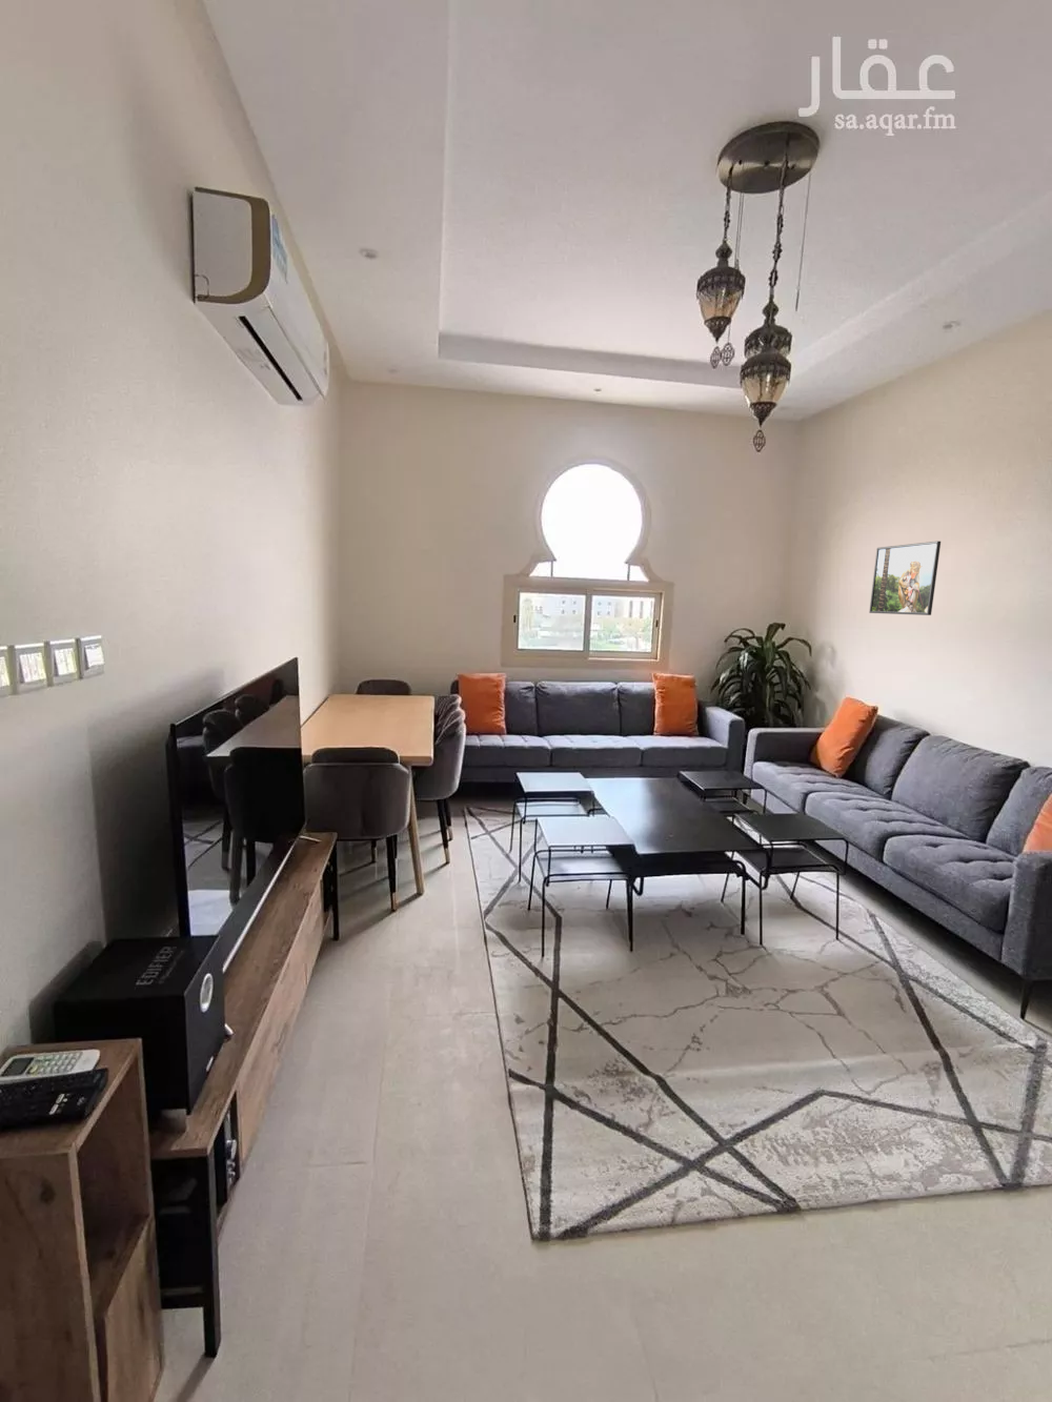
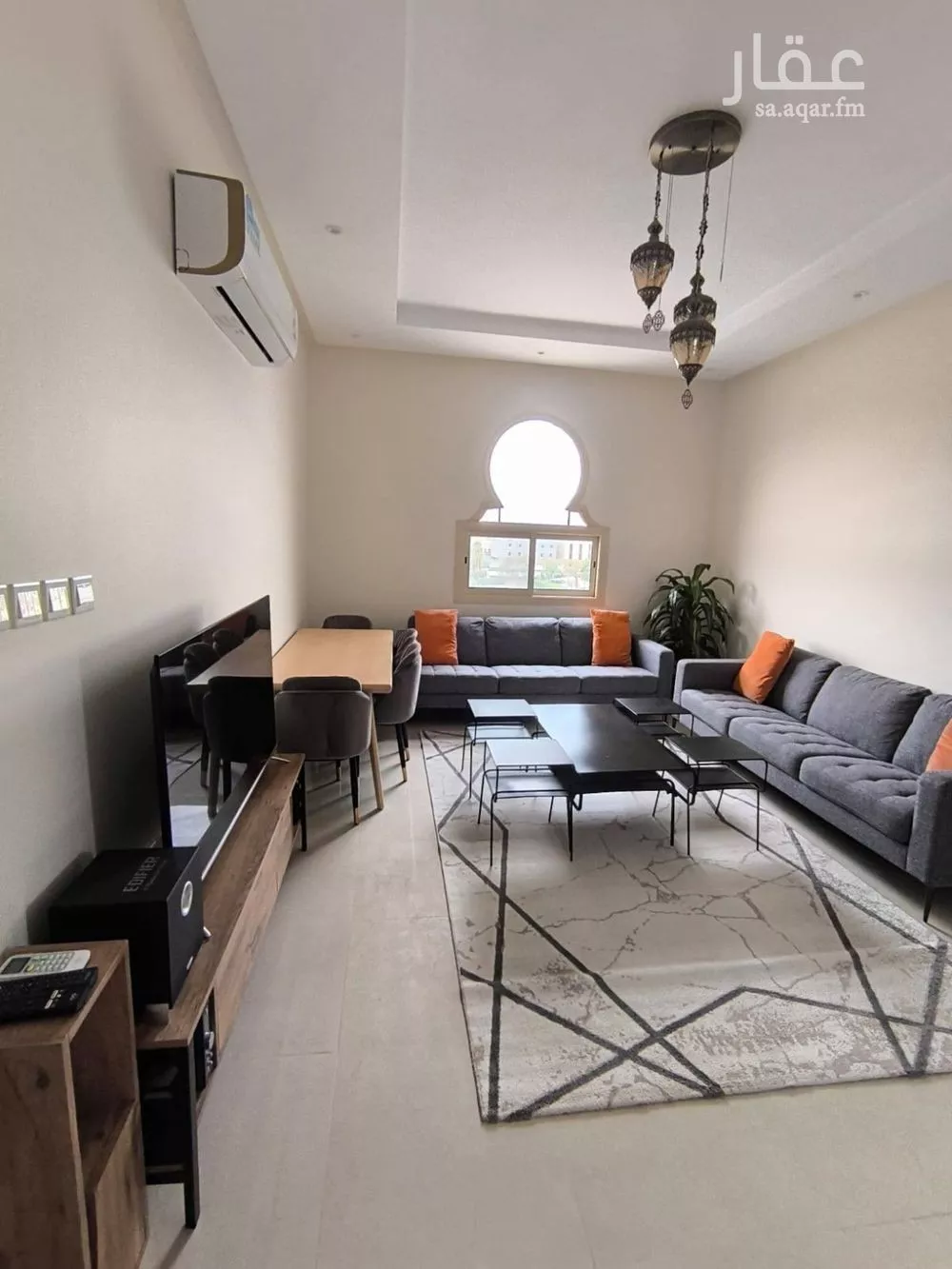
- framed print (902, 580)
